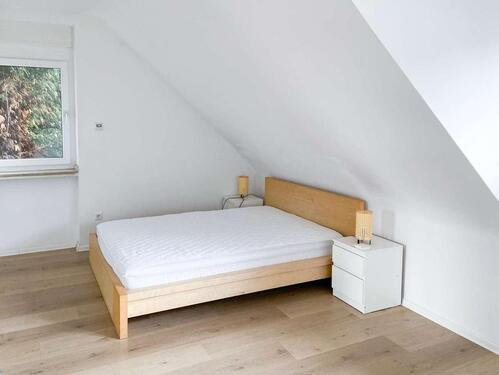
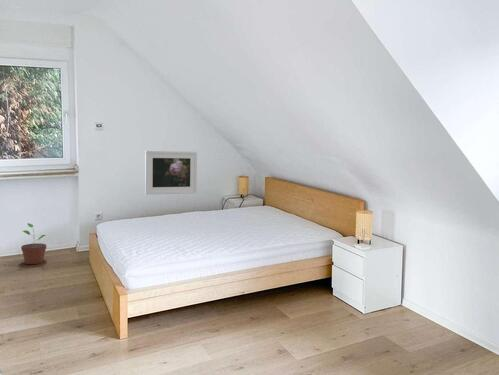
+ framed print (171, 172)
+ potted plant (33, 244)
